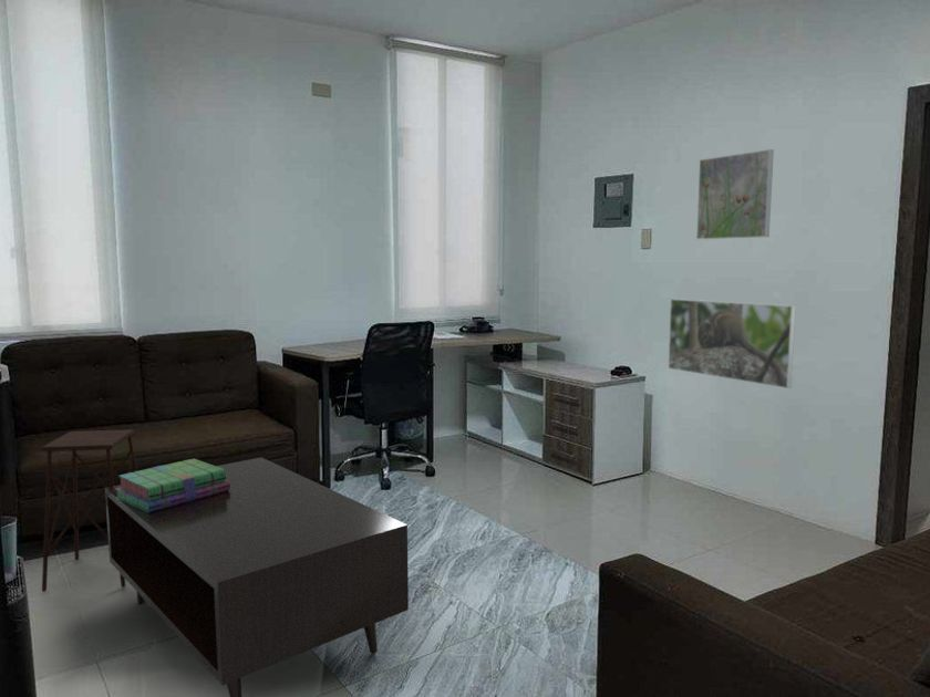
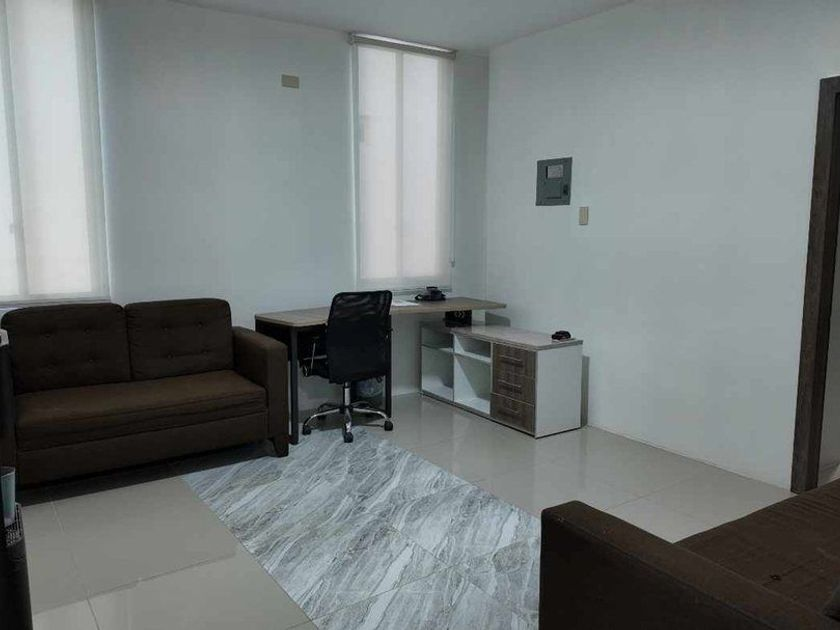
- coffee table (247, 565)
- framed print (733, 196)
- stack of books (173, 482)
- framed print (725, 340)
- side table (94, 504)
